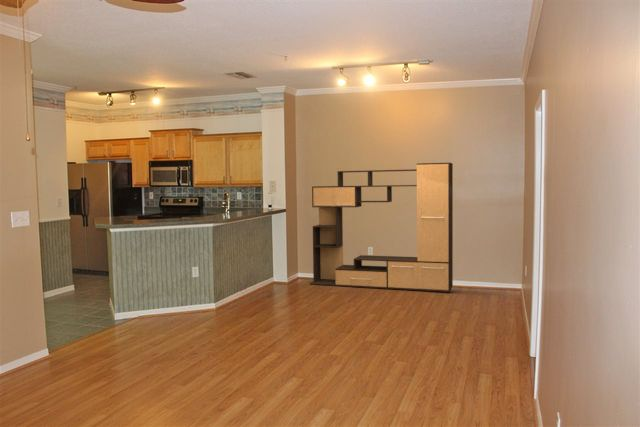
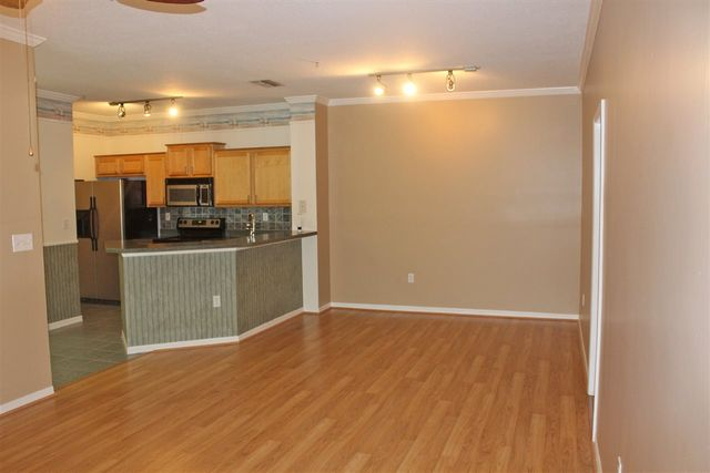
- media console (379, 201)
